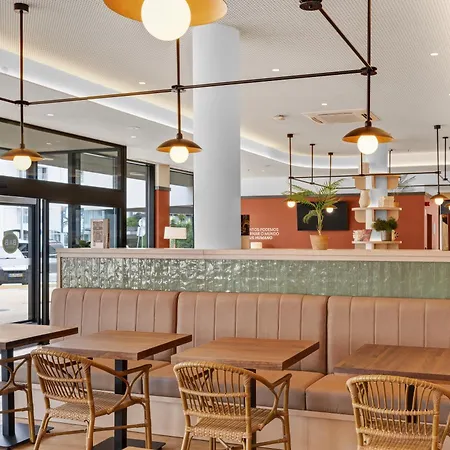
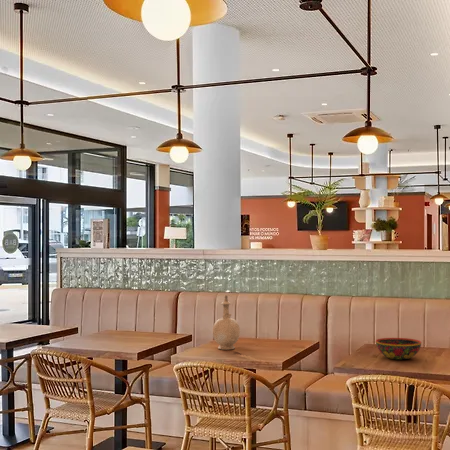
+ vase (226, 321)
+ bowl (398, 349)
